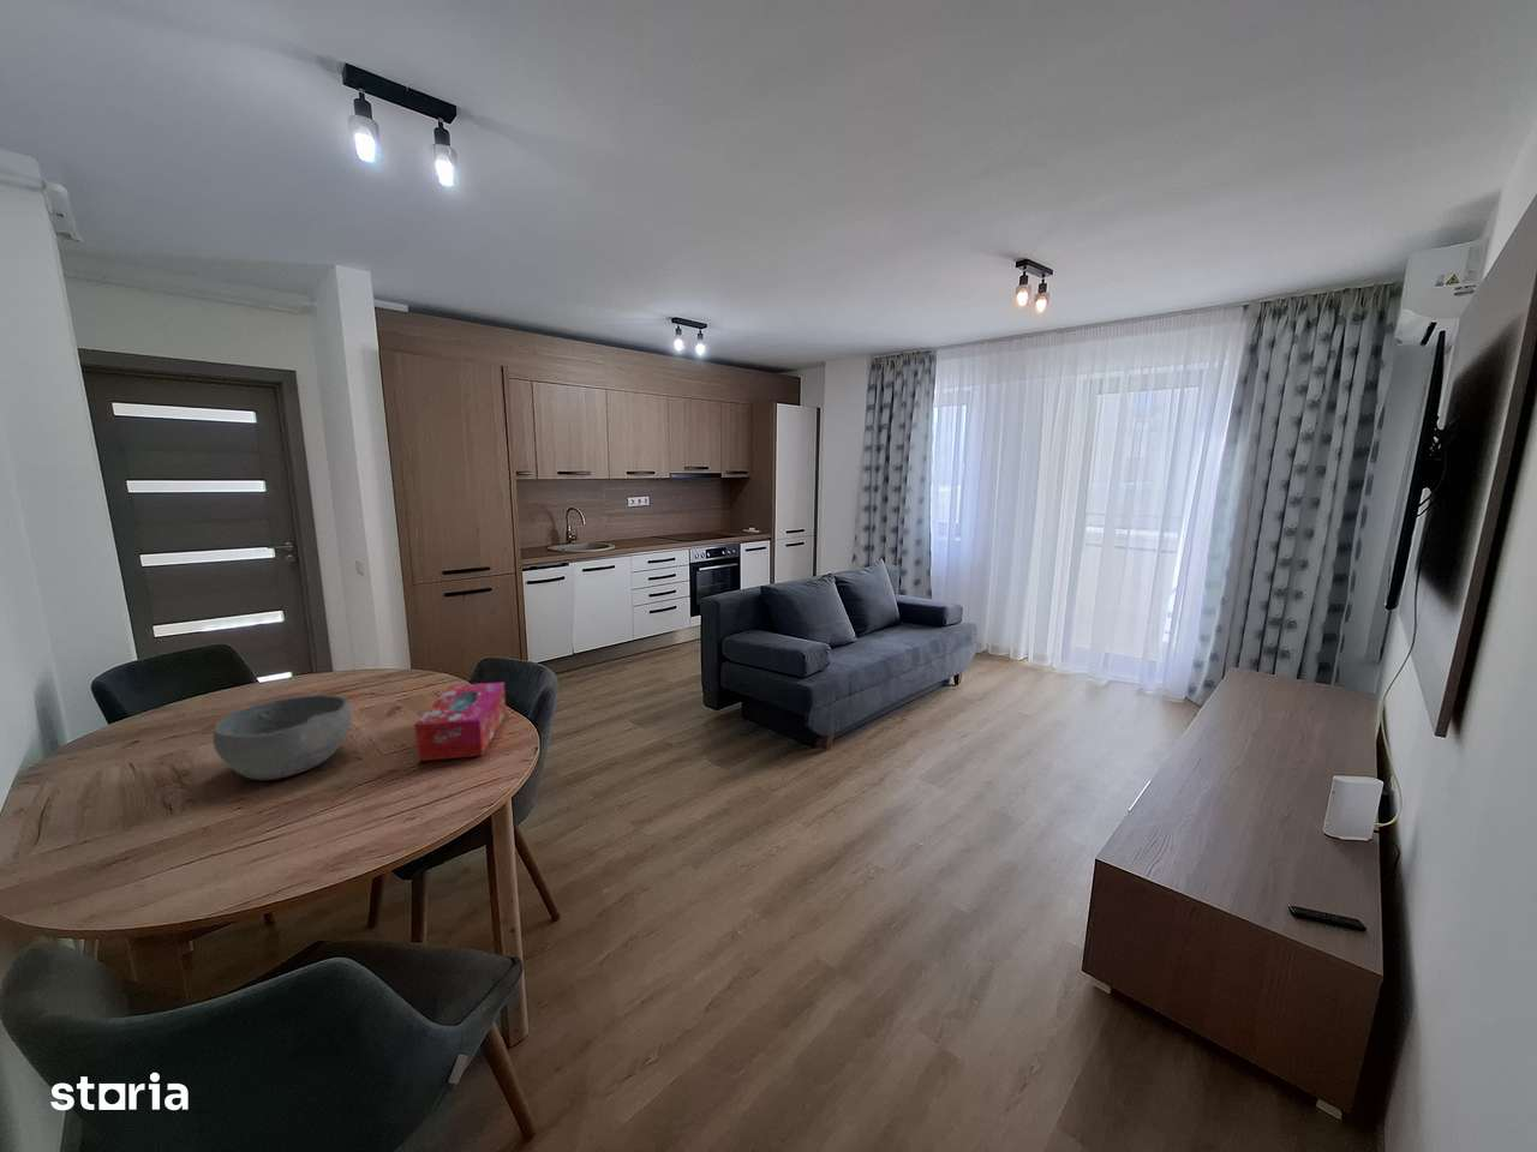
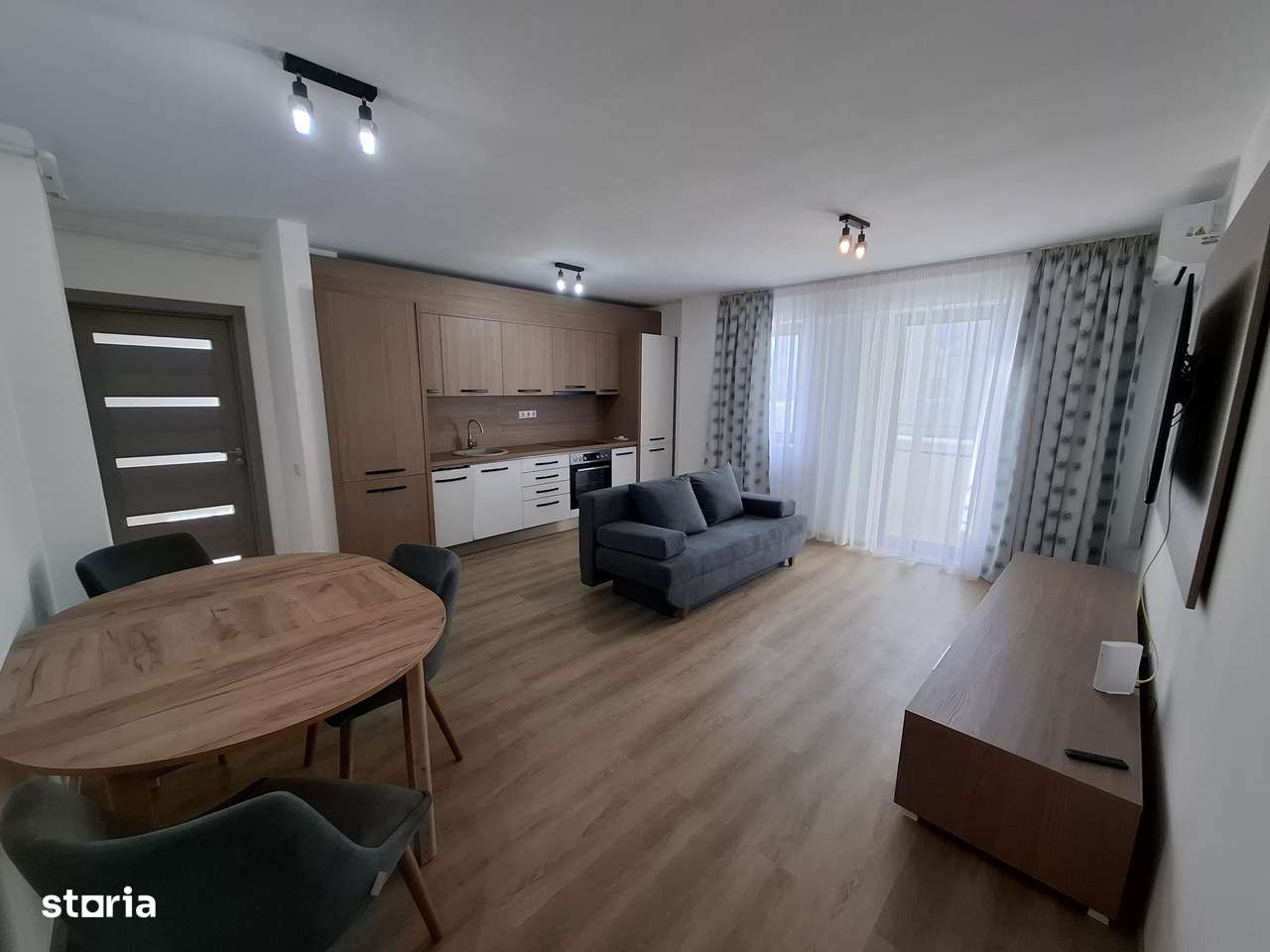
- tissue box (465, 718)
- bowl (288, 736)
